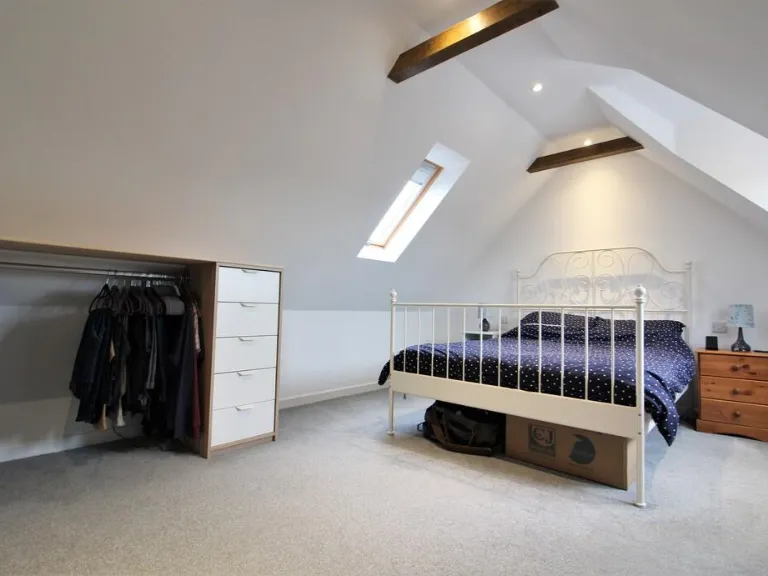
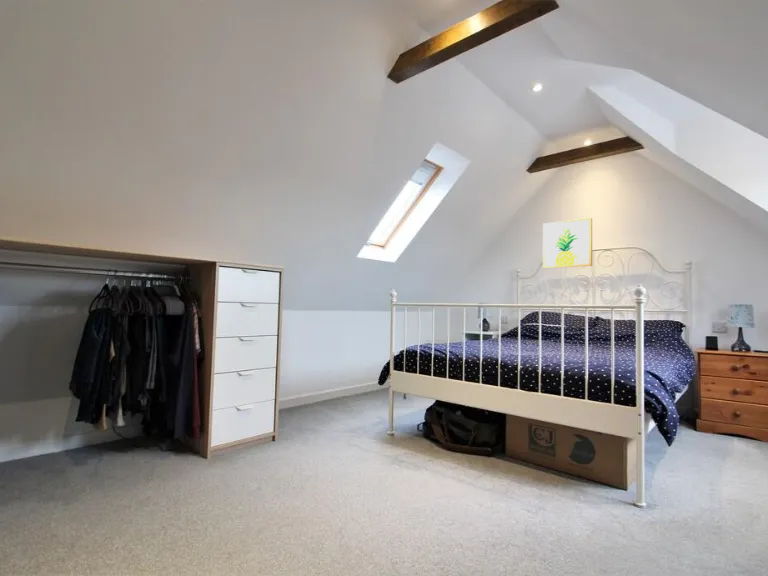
+ wall art (566, 243)
